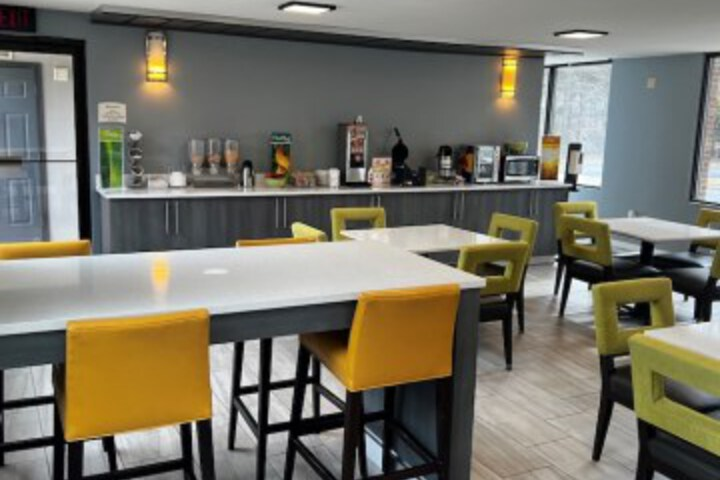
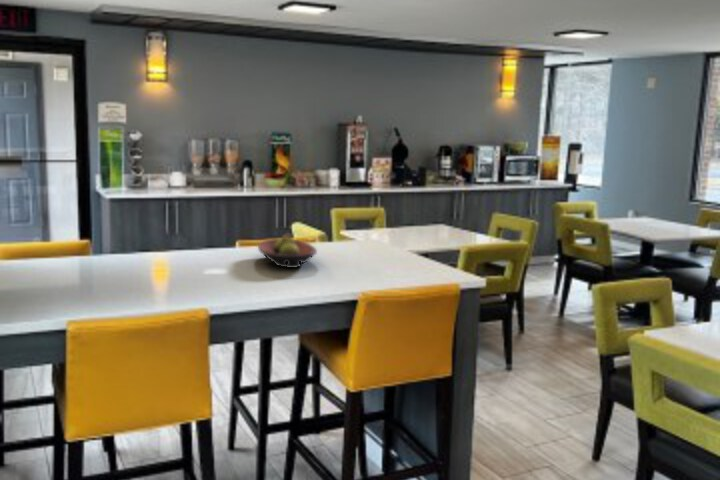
+ fruit bowl (286, 248)
